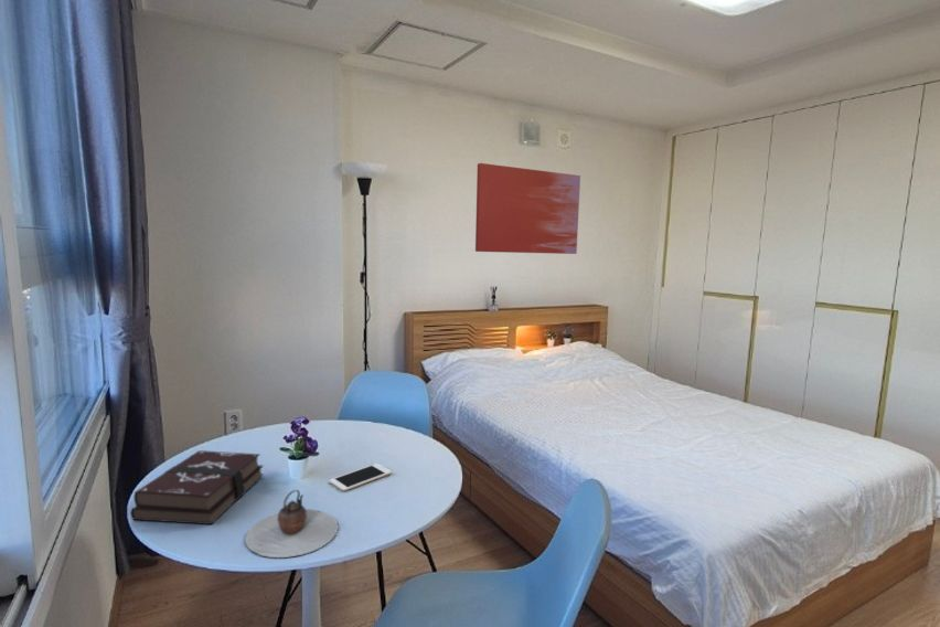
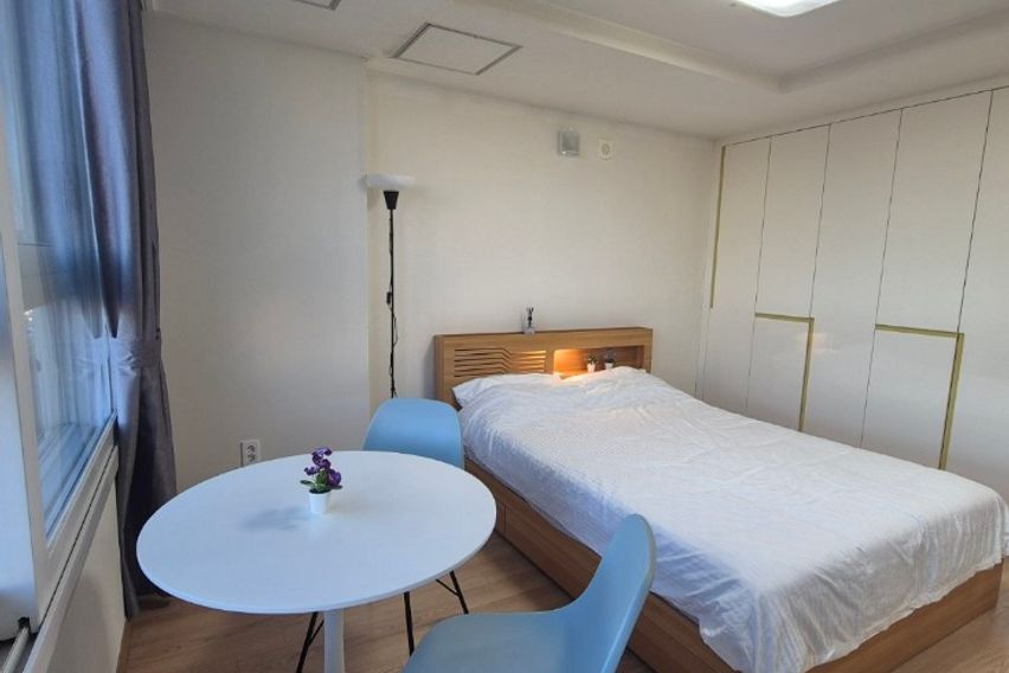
- teapot (292, 513)
- cell phone (361, 476)
- wall art (530, 211)
- hardback book (202, 482)
